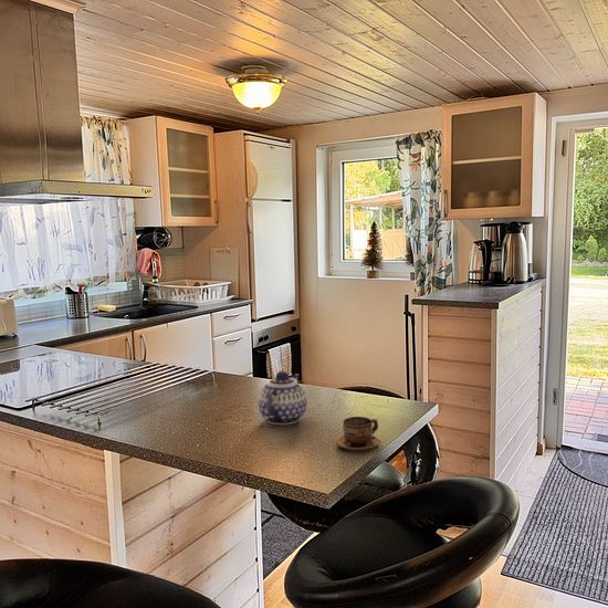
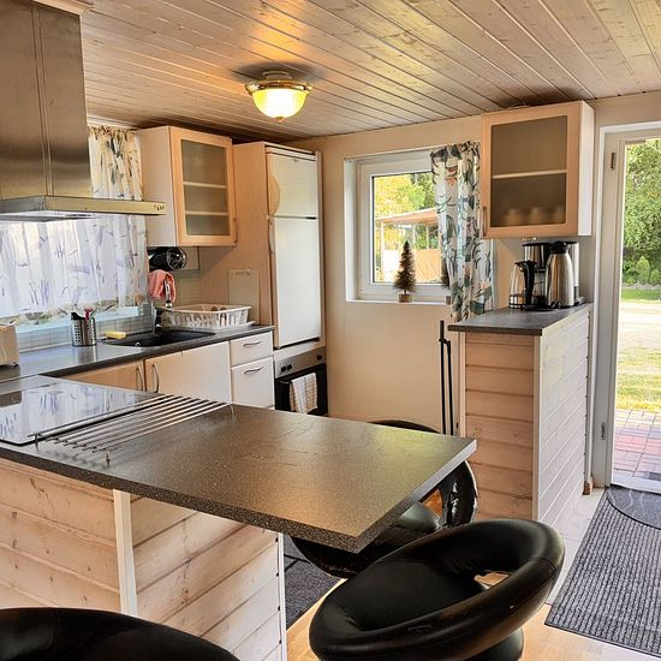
- teapot (282, 395)
- cup (359, 432)
